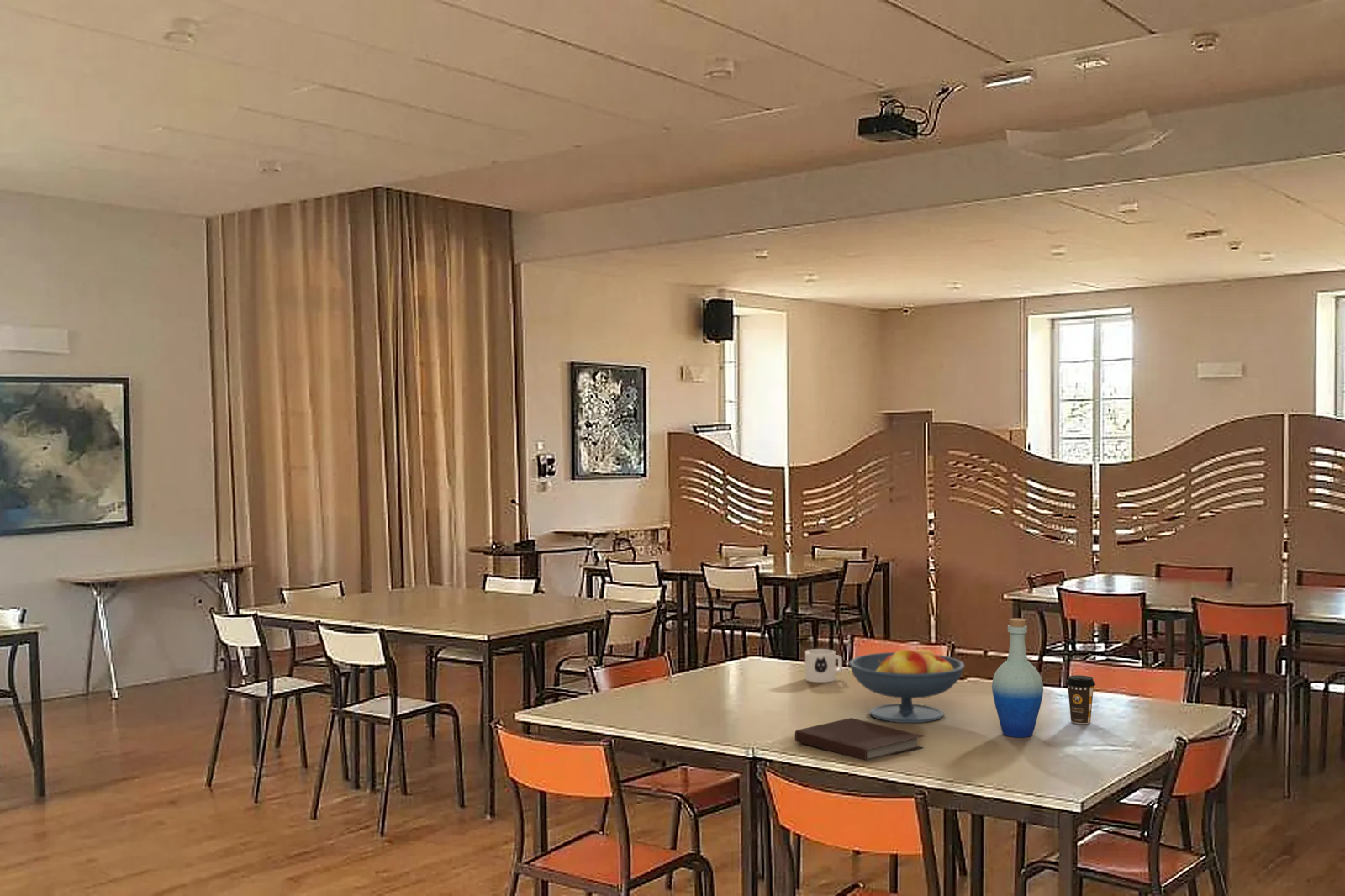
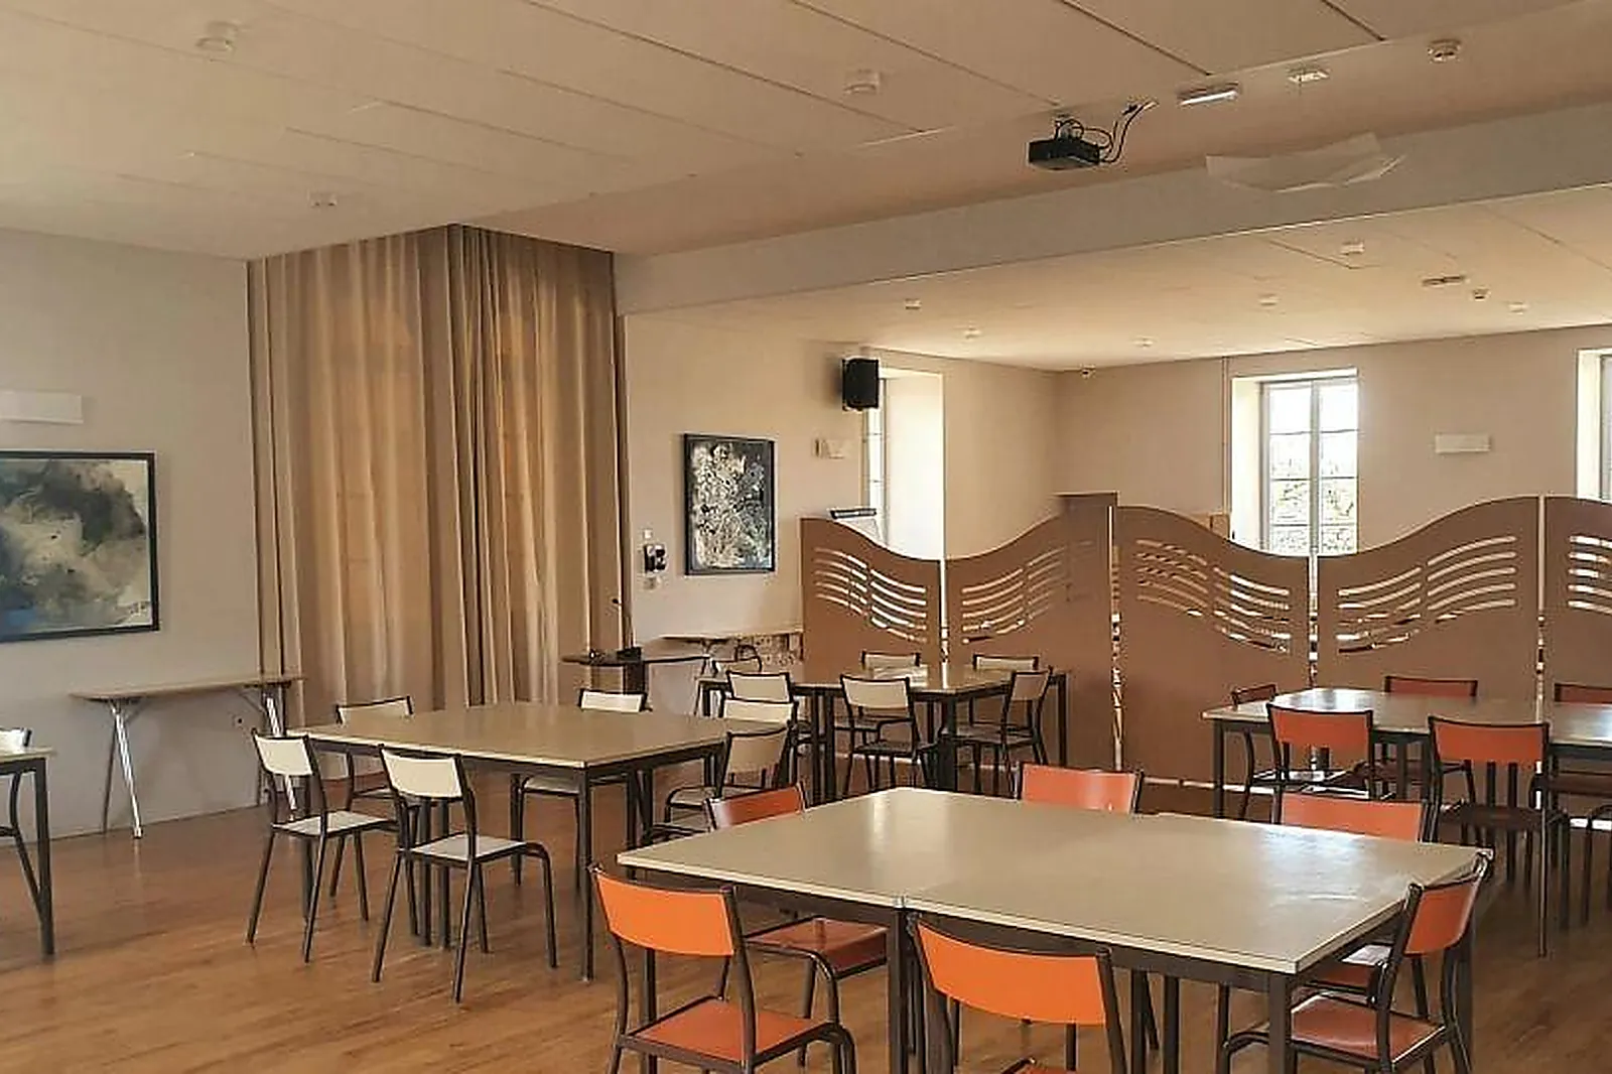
- bottle (1017, 677)
- coffee cup (1080, 699)
- mug (822, 665)
- notebook (858, 739)
- fruit bowl (906, 679)
